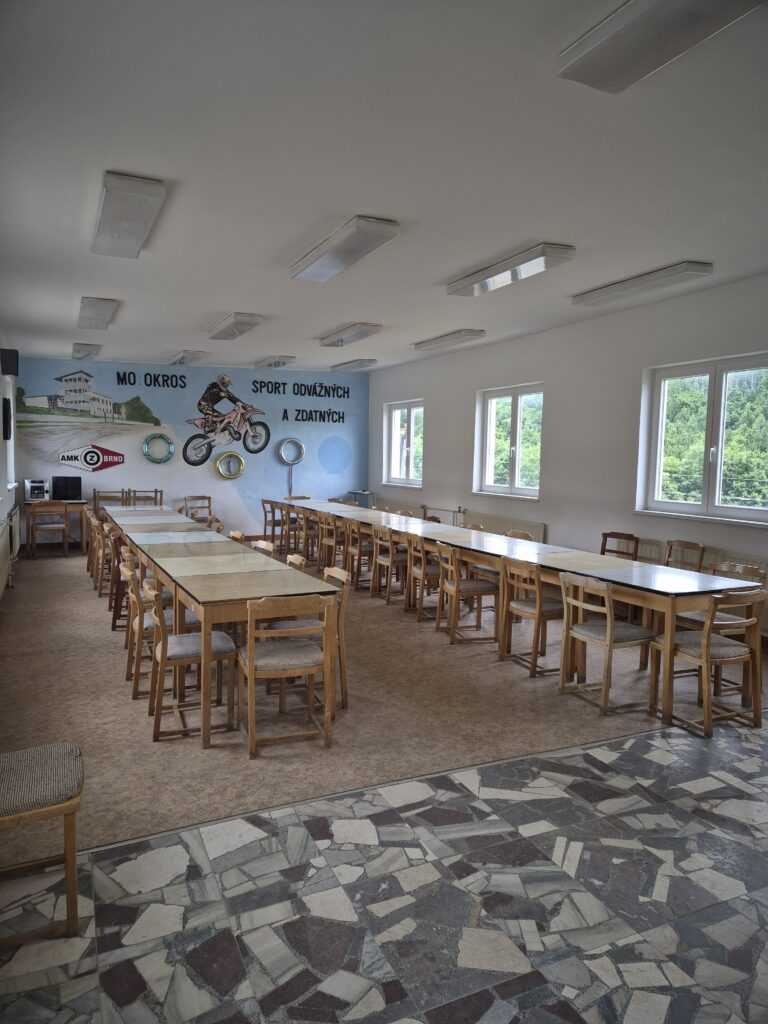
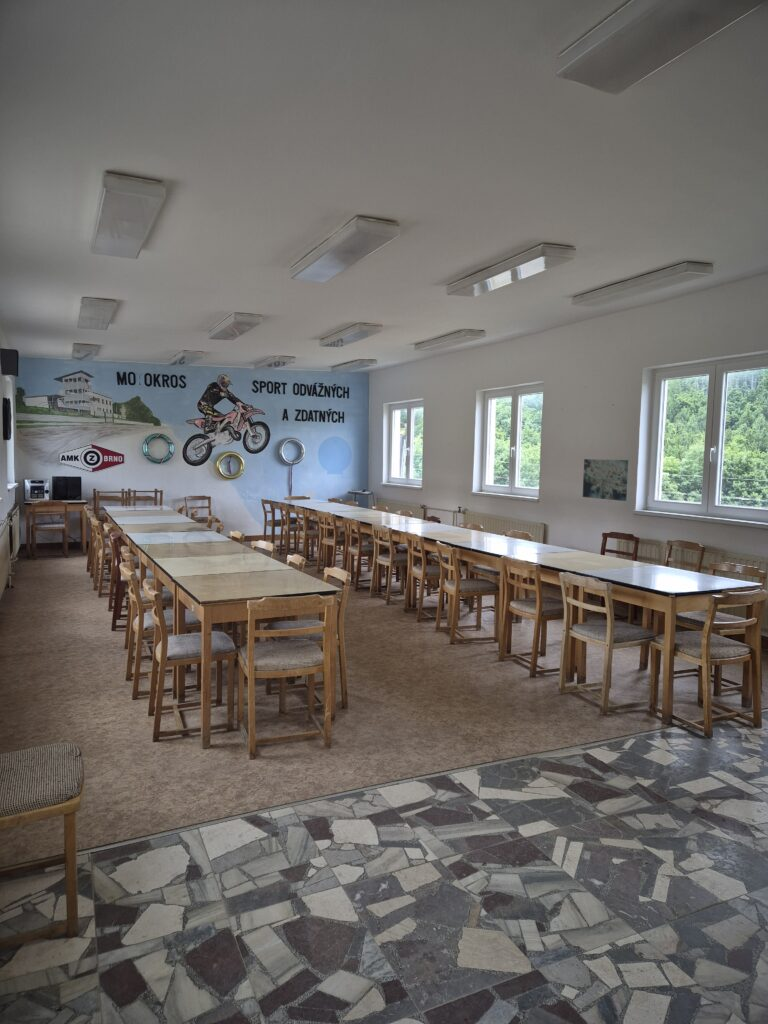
+ wall art (604, 479)
